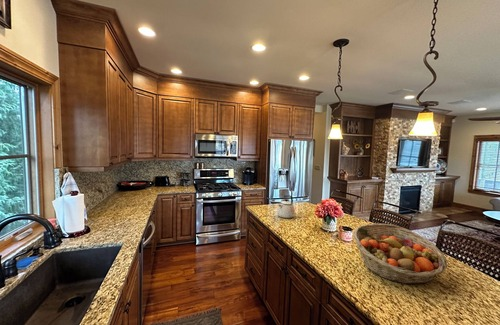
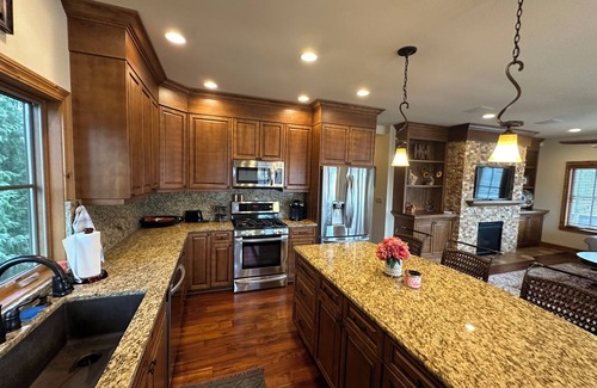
- kettle (285, 205)
- fruit basket (395, 251)
